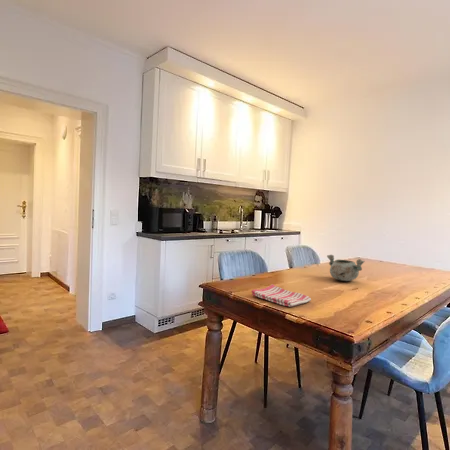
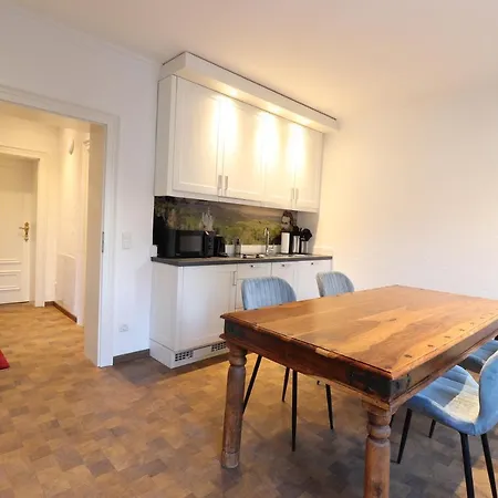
- dish towel (280, 295)
- decorative bowl (343, 268)
